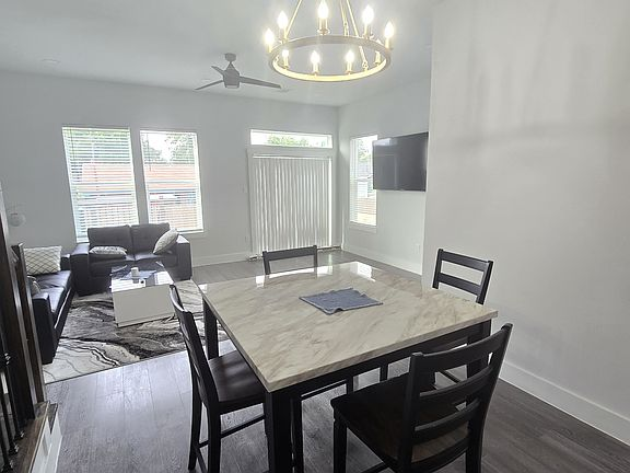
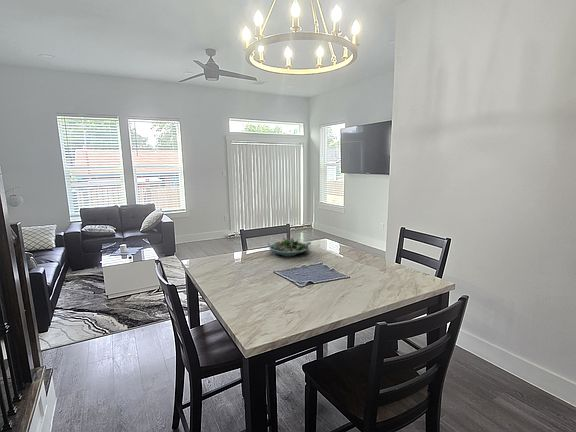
+ succulent planter (289, 243)
